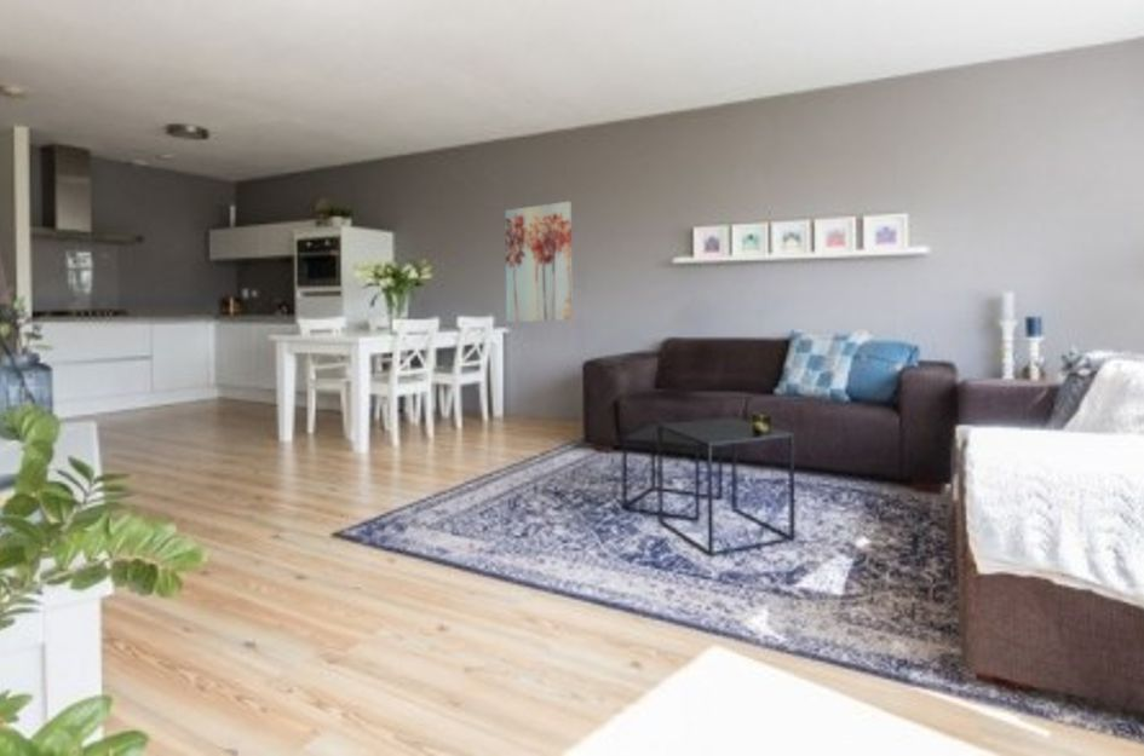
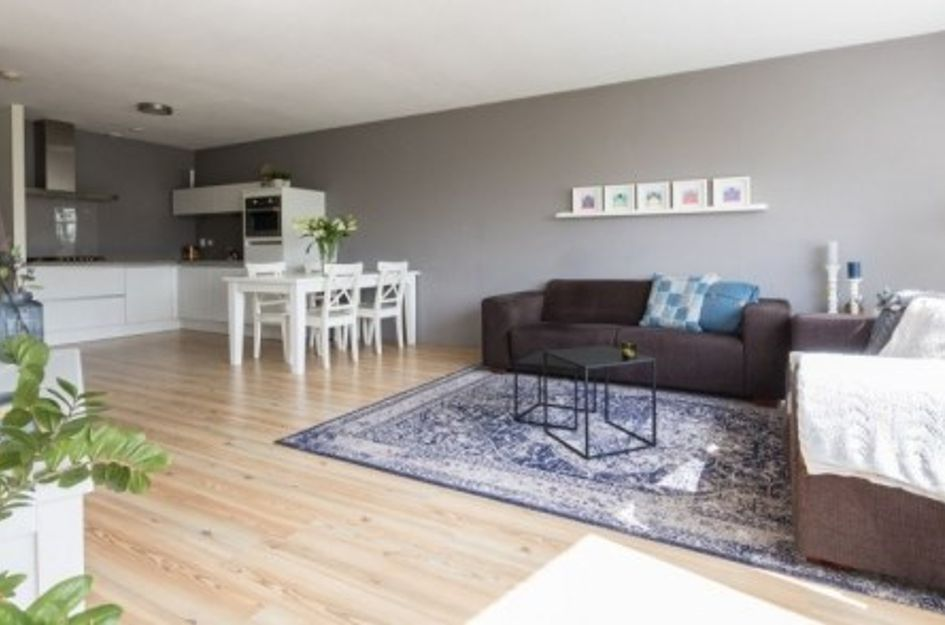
- wall art (537, 264)
